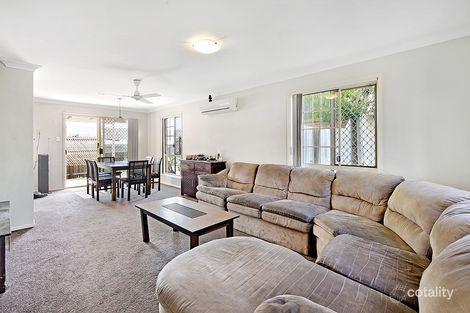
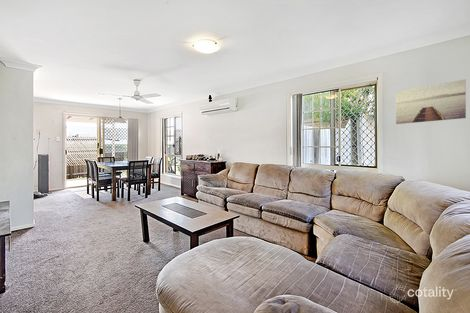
+ wall art (428, 103)
